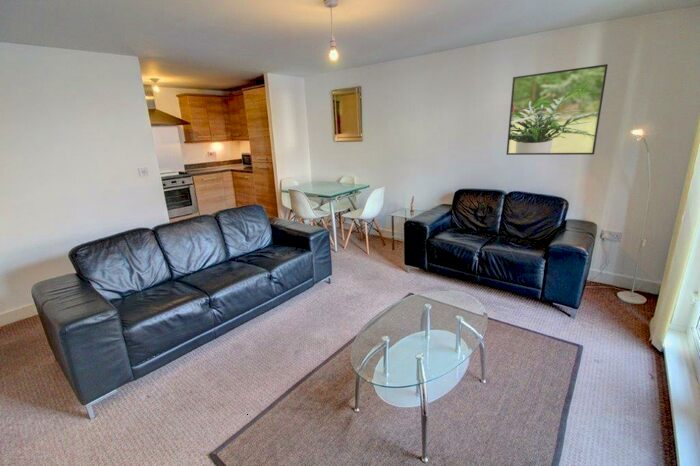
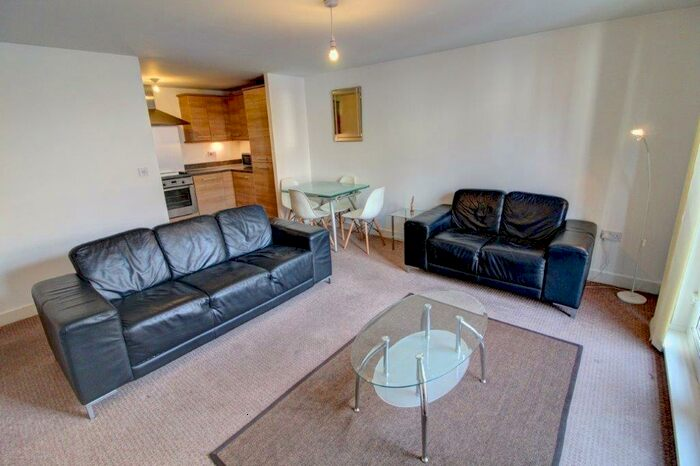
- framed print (551, 114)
